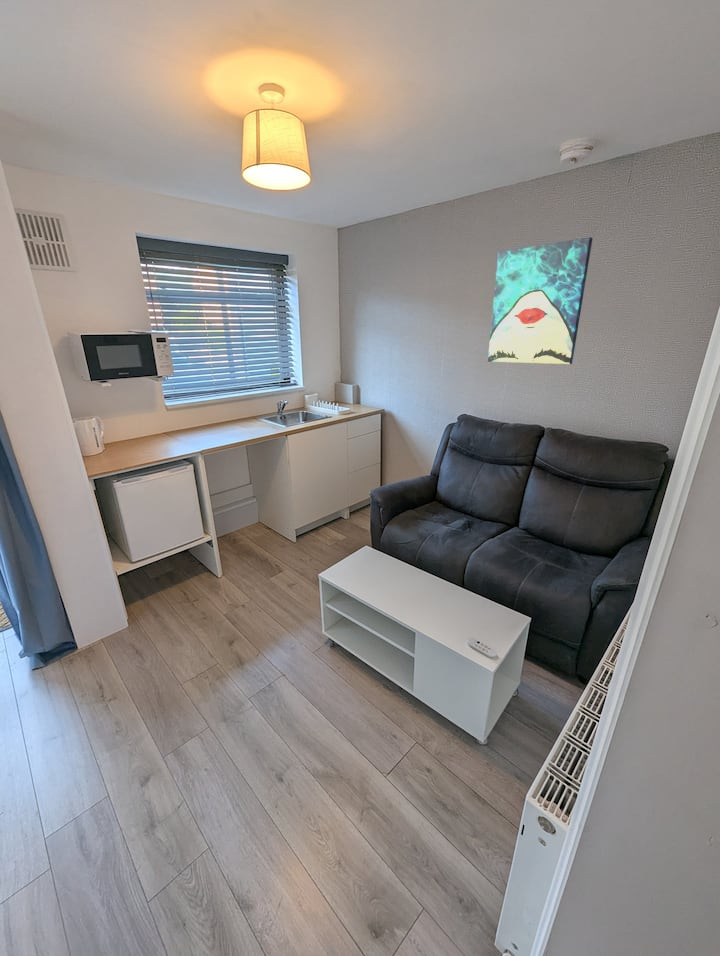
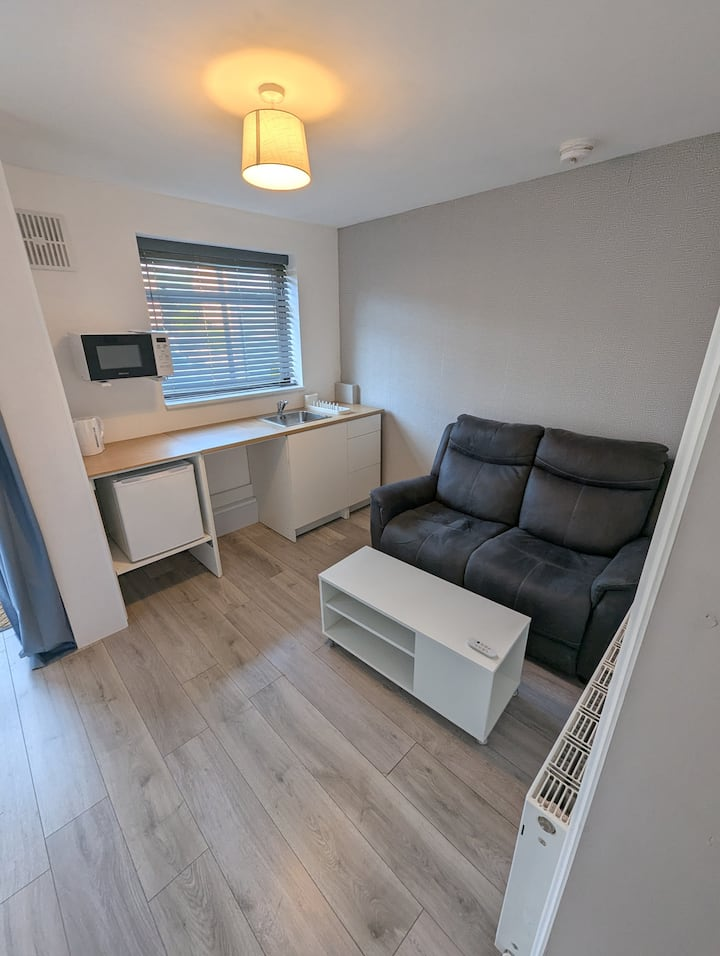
- wall art (534, 306)
